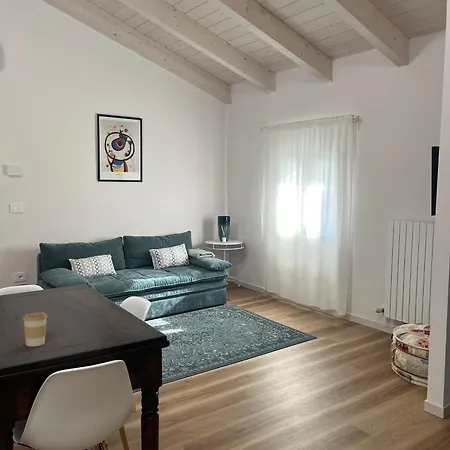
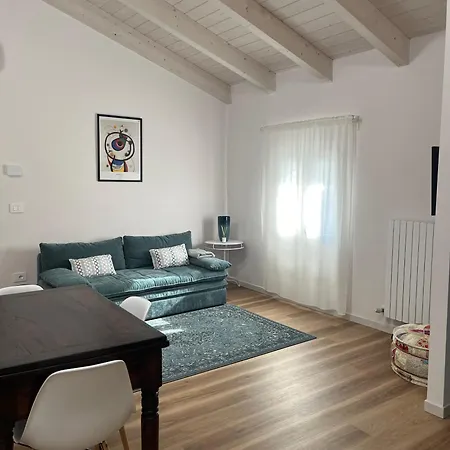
- coffee cup (35, 328)
